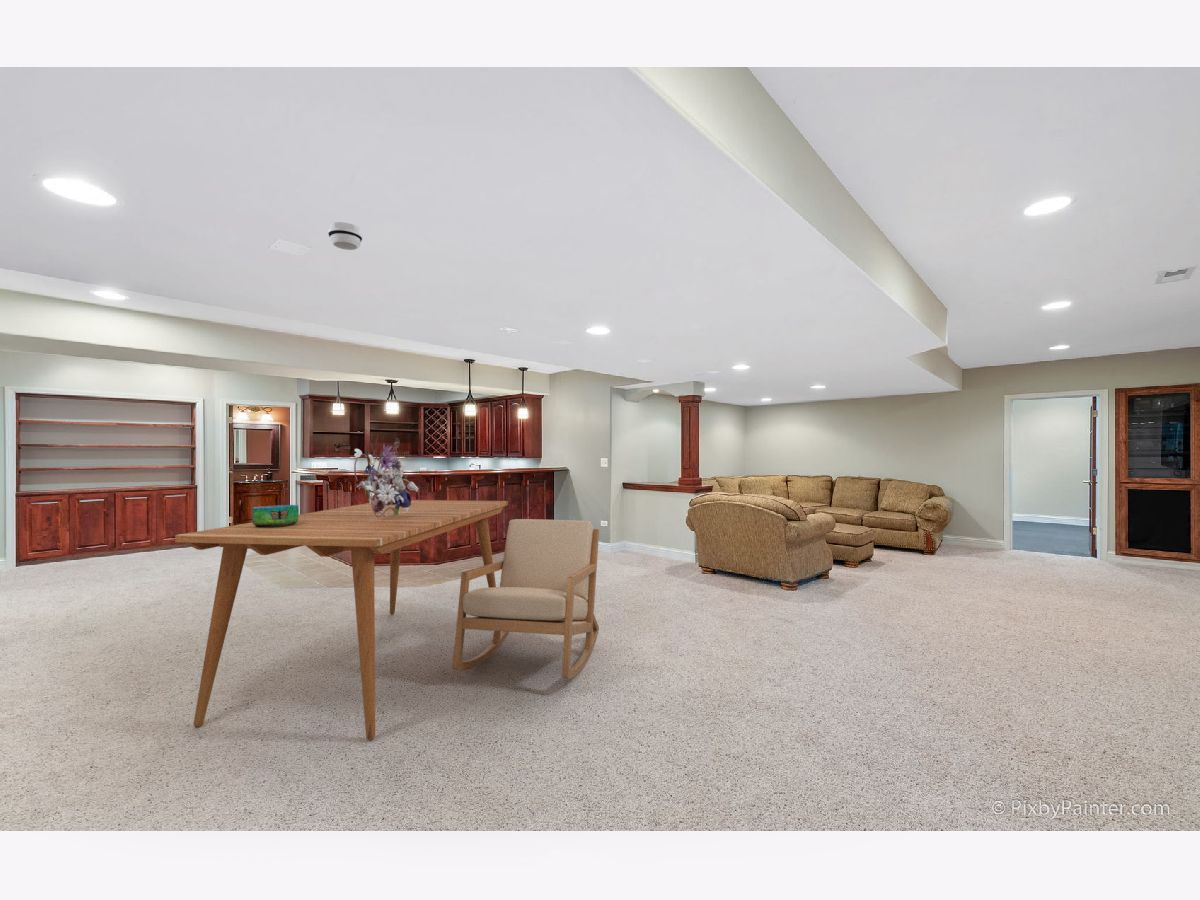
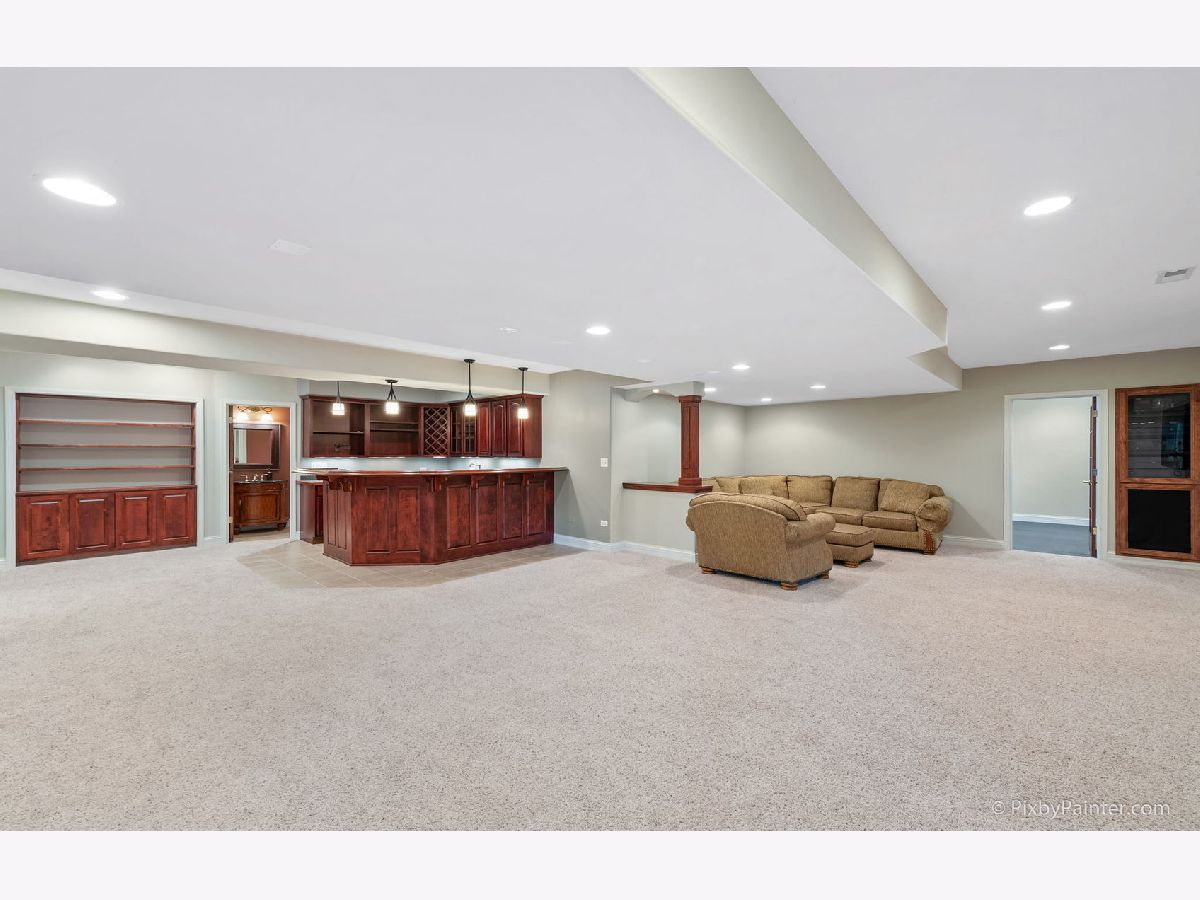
- chair (534, 593)
- decorative bowl (275, 515)
- bouquet (379, 472)
- dining table (390, 586)
- smoke detector (345, 236)
